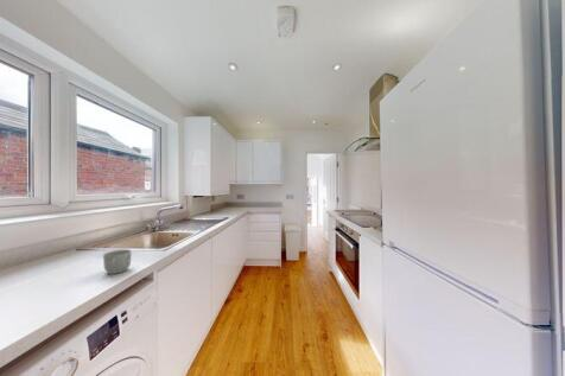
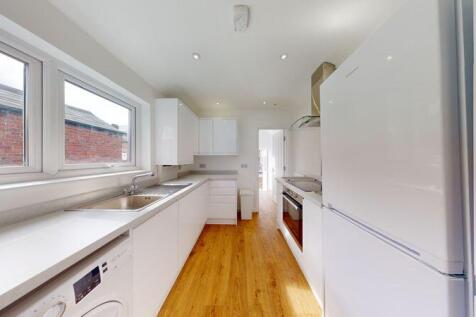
- mug (116, 262)
